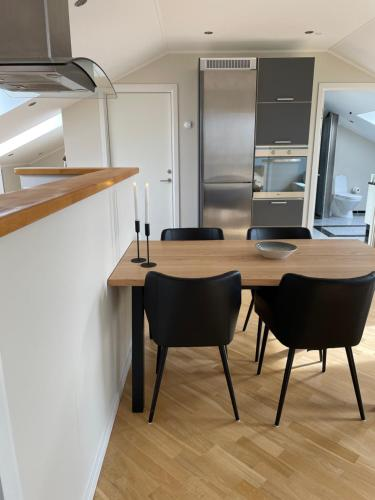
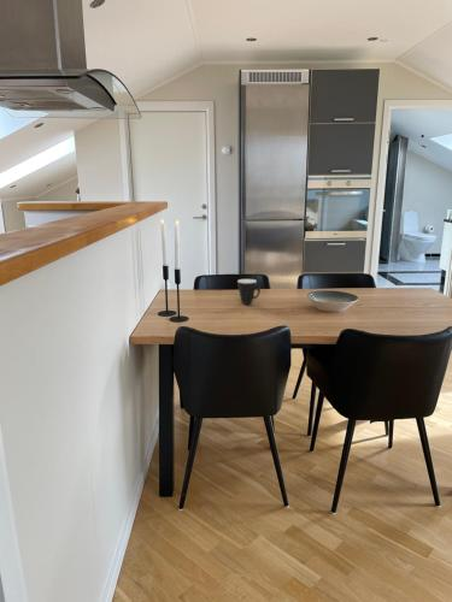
+ mug (248, 291)
